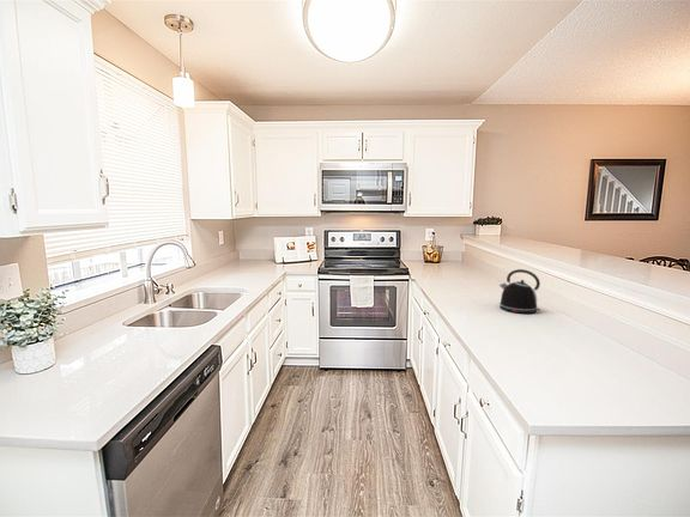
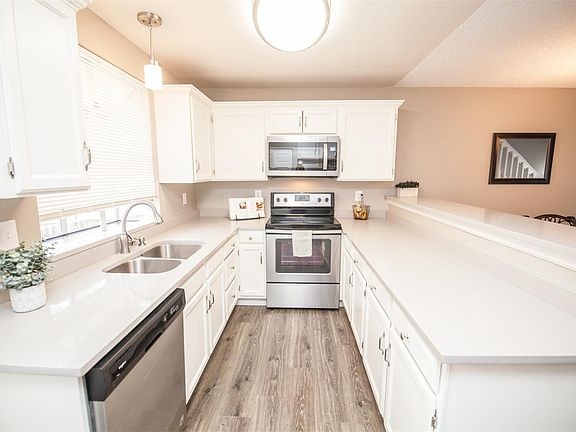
- kettle (519, 288)
